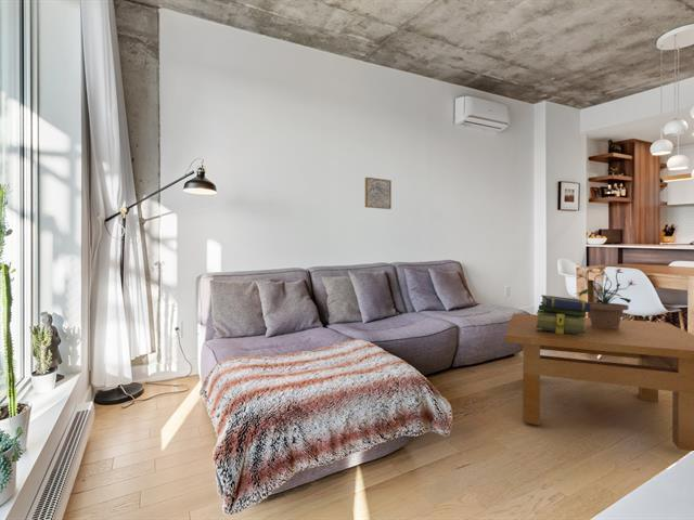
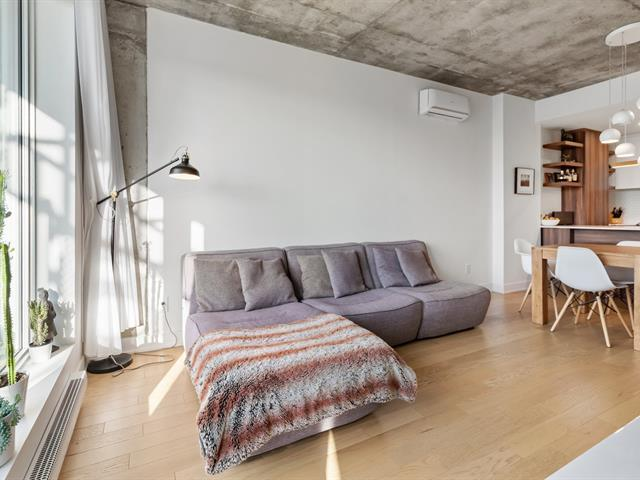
- potted plant (603, 296)
- table (593, 368)
- wall art (377, 193)
- stack of books (562, 313)
